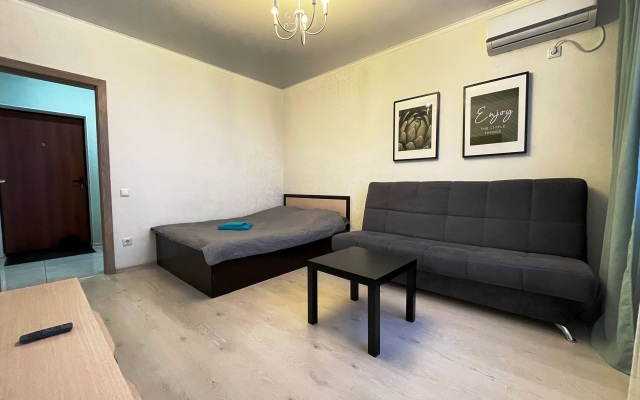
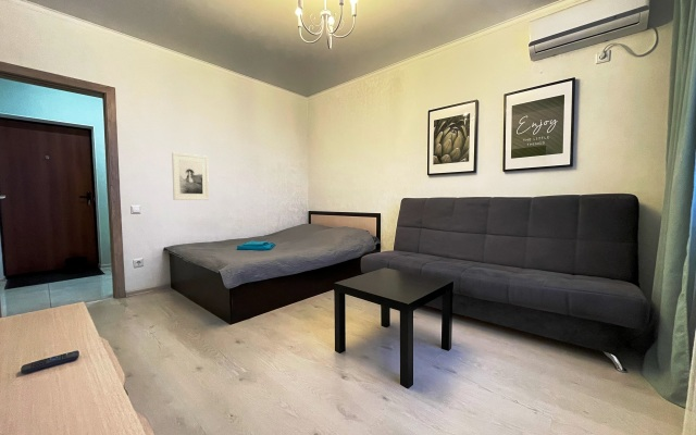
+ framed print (190, 177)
